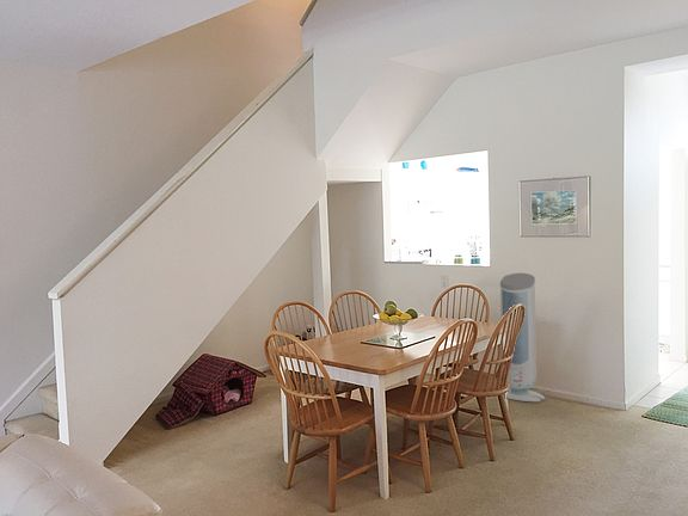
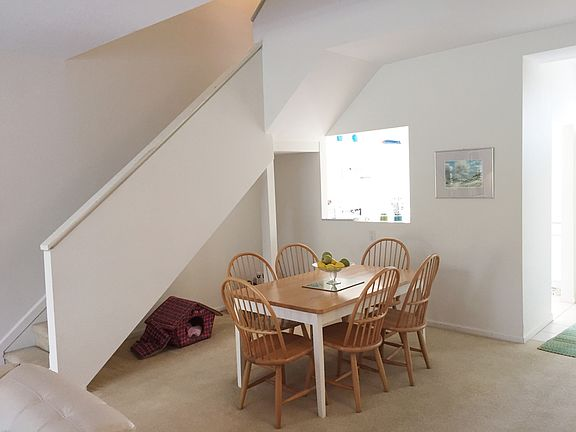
- air purifier (518, 334)
